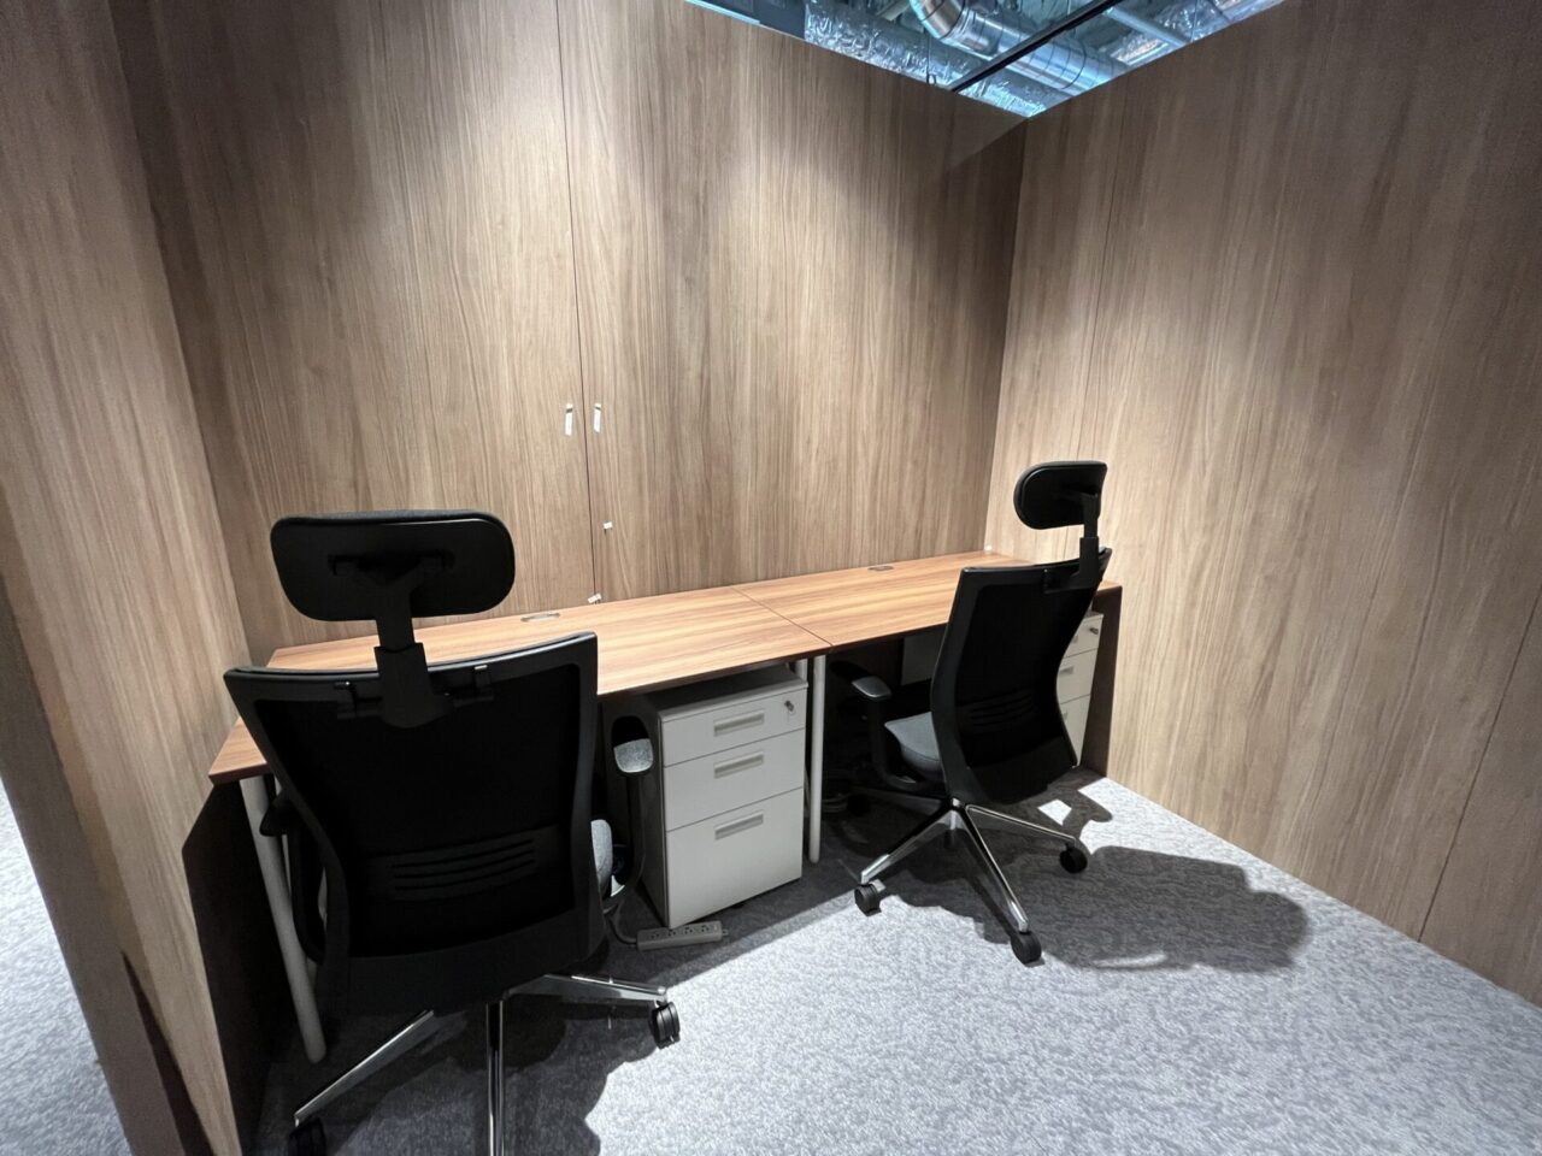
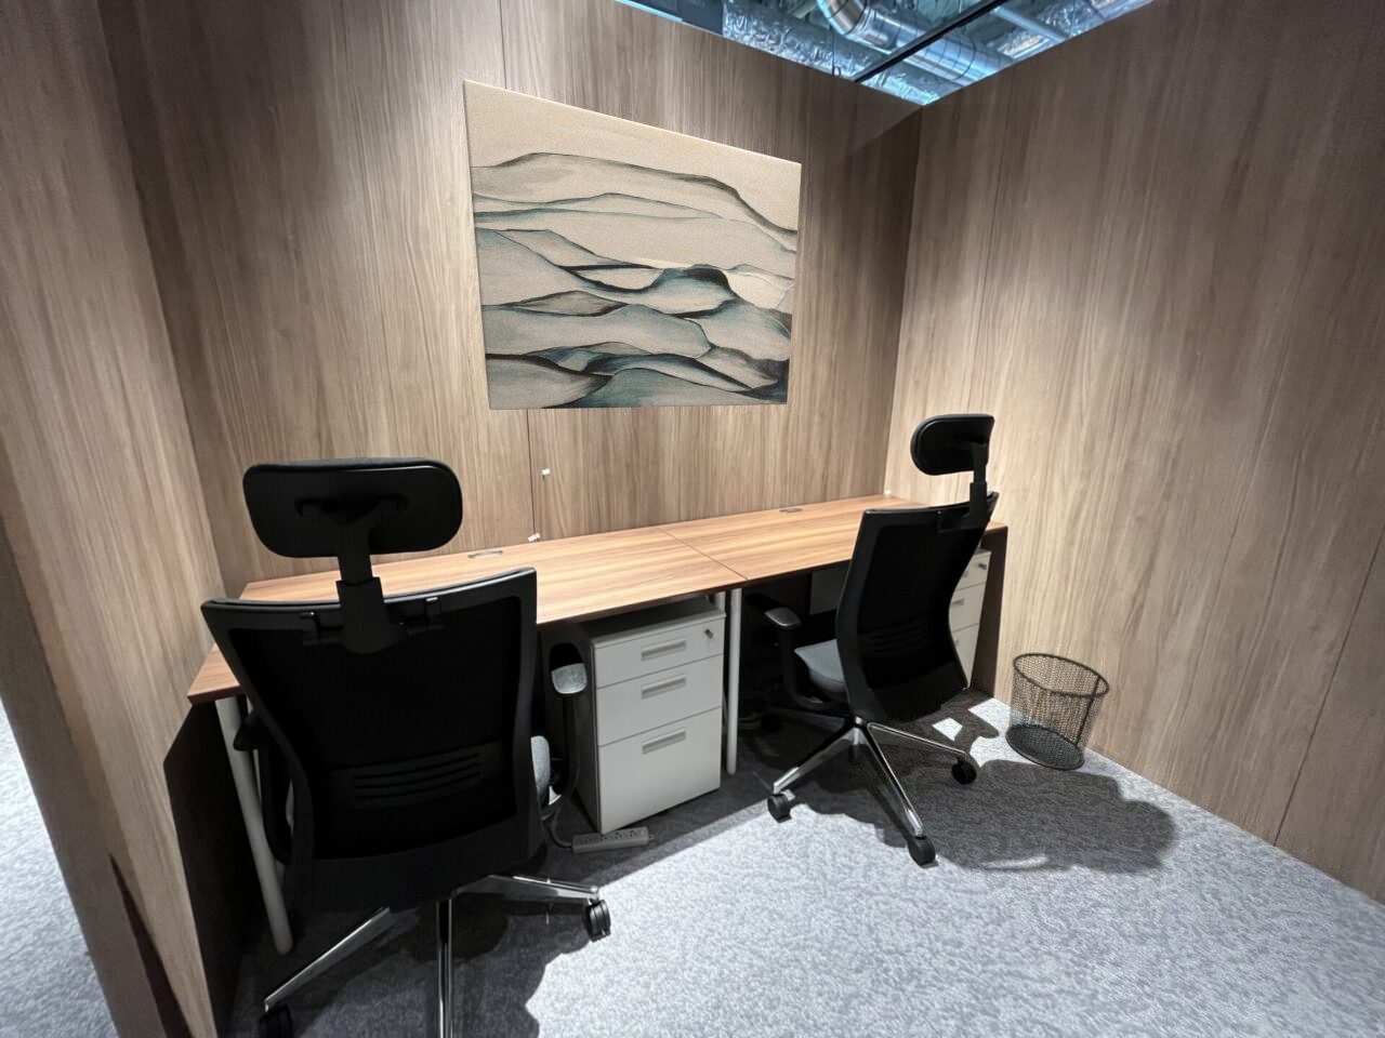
+ waste bin (1050, 710)
+ wall art (657, 277)
